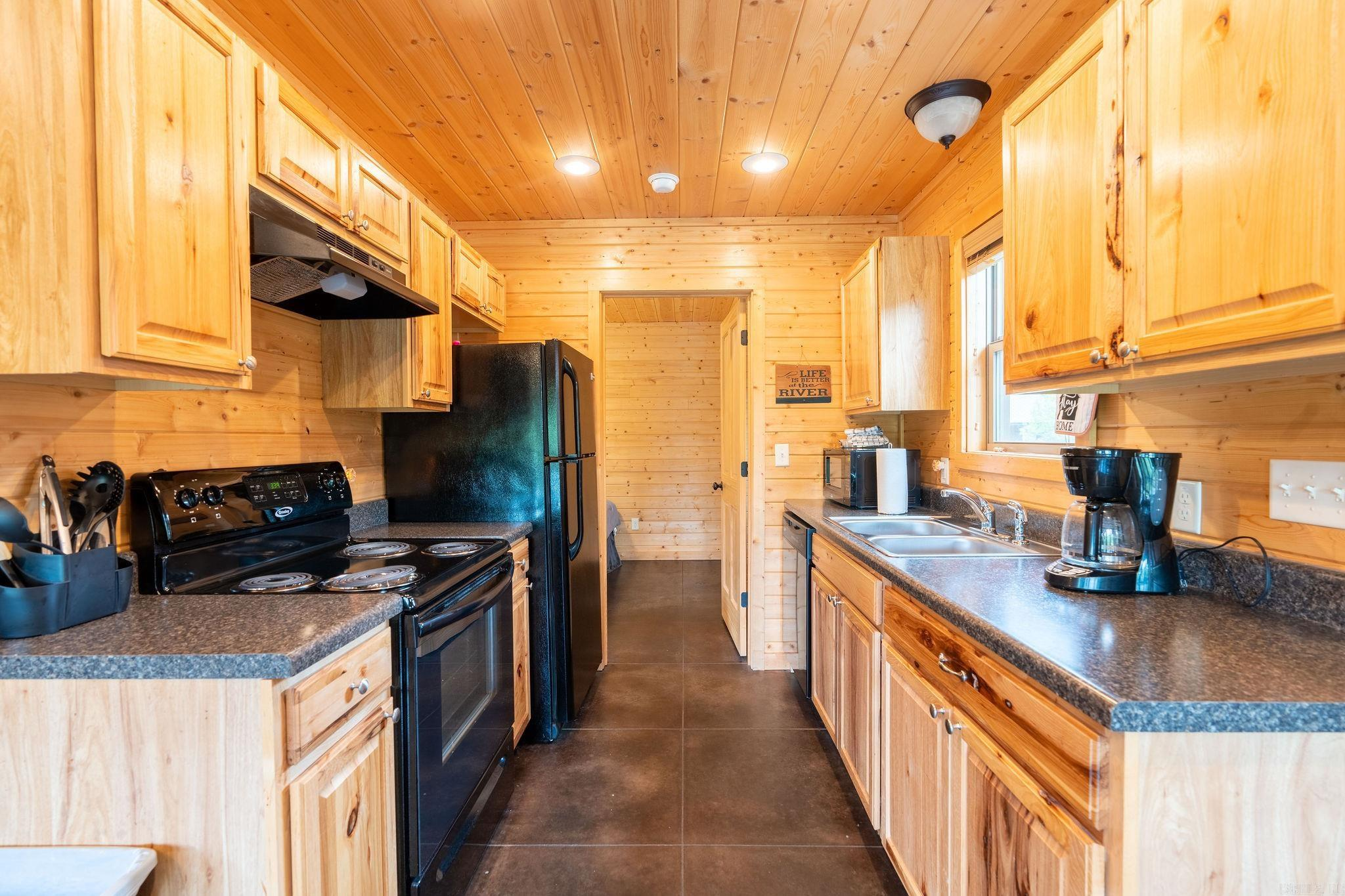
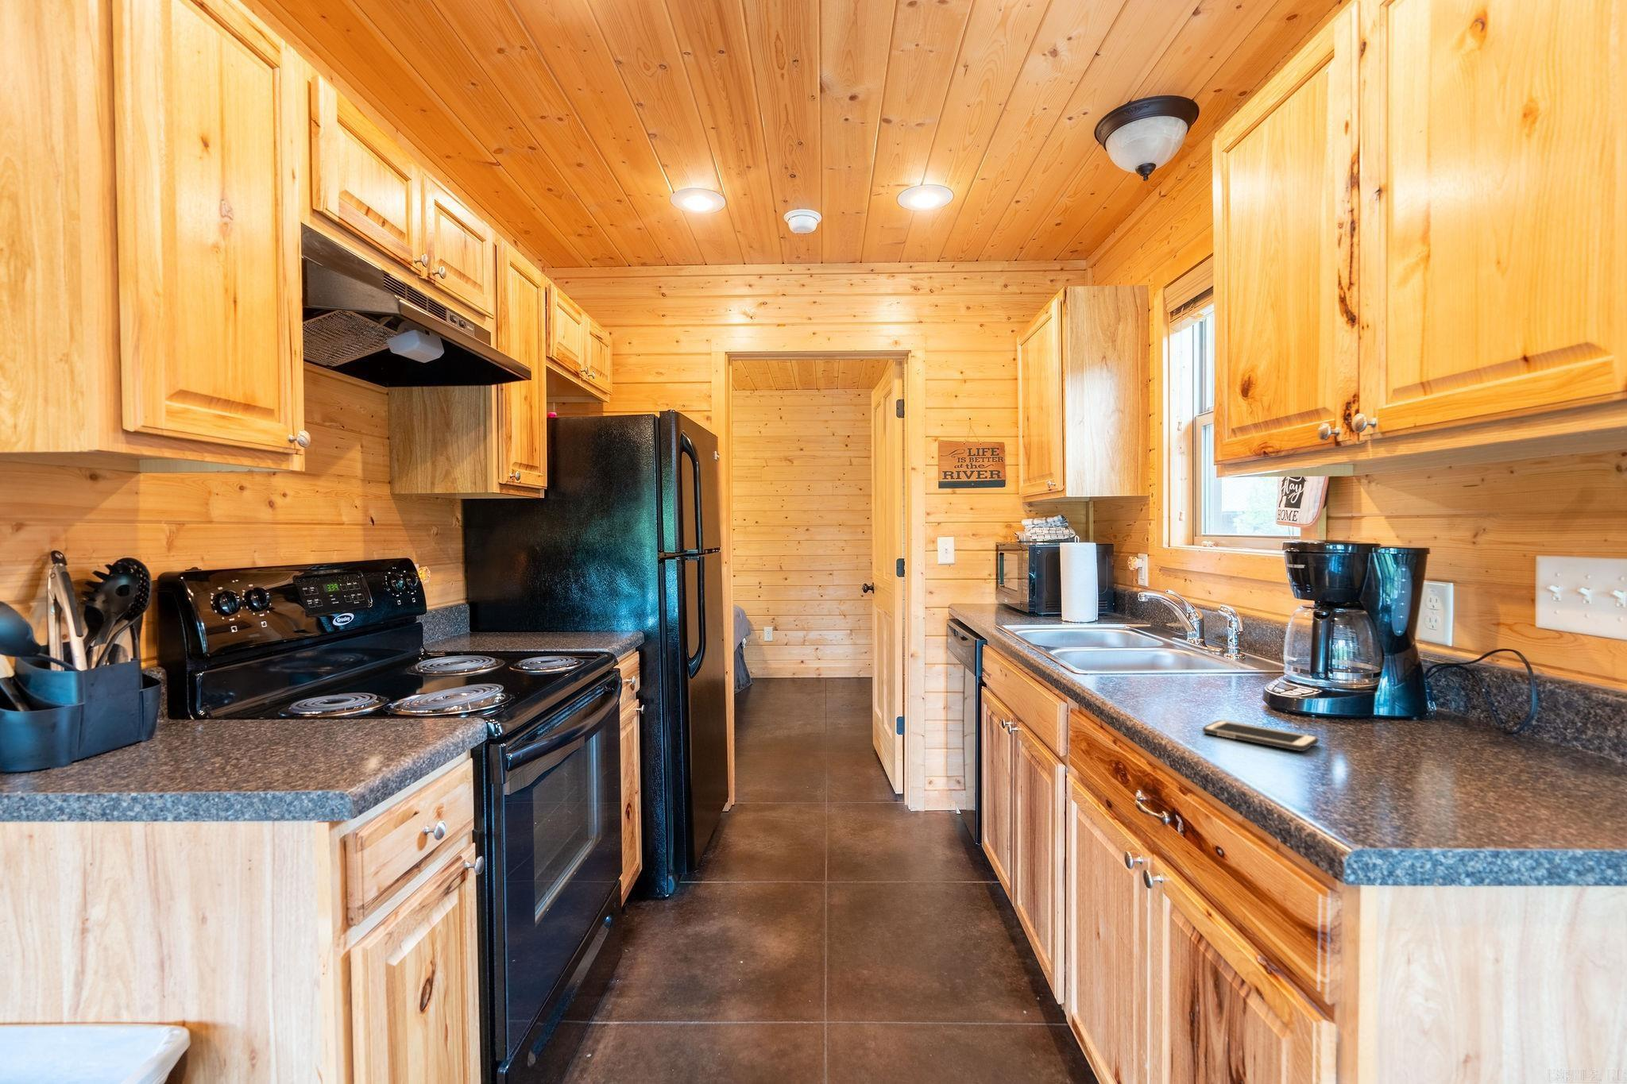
+ cell phone (1258, 734)
